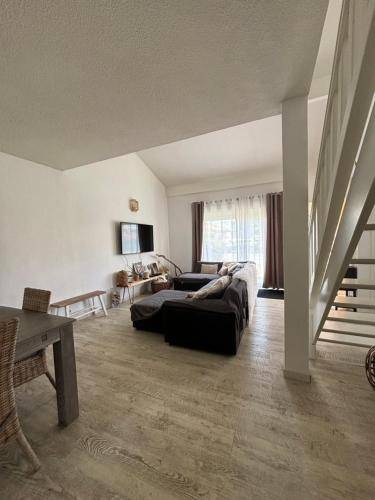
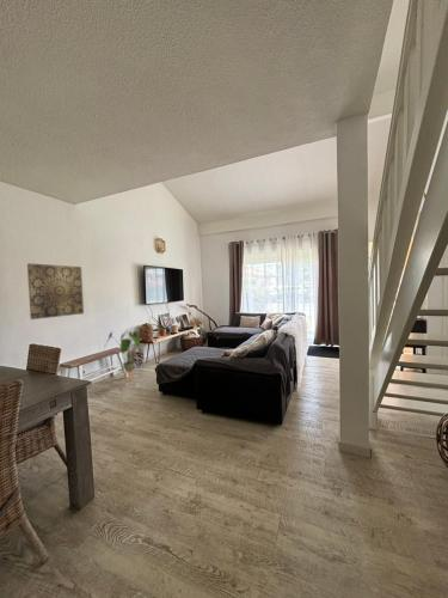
+ wall art (57, 291)
+ house plant (128, 356)
